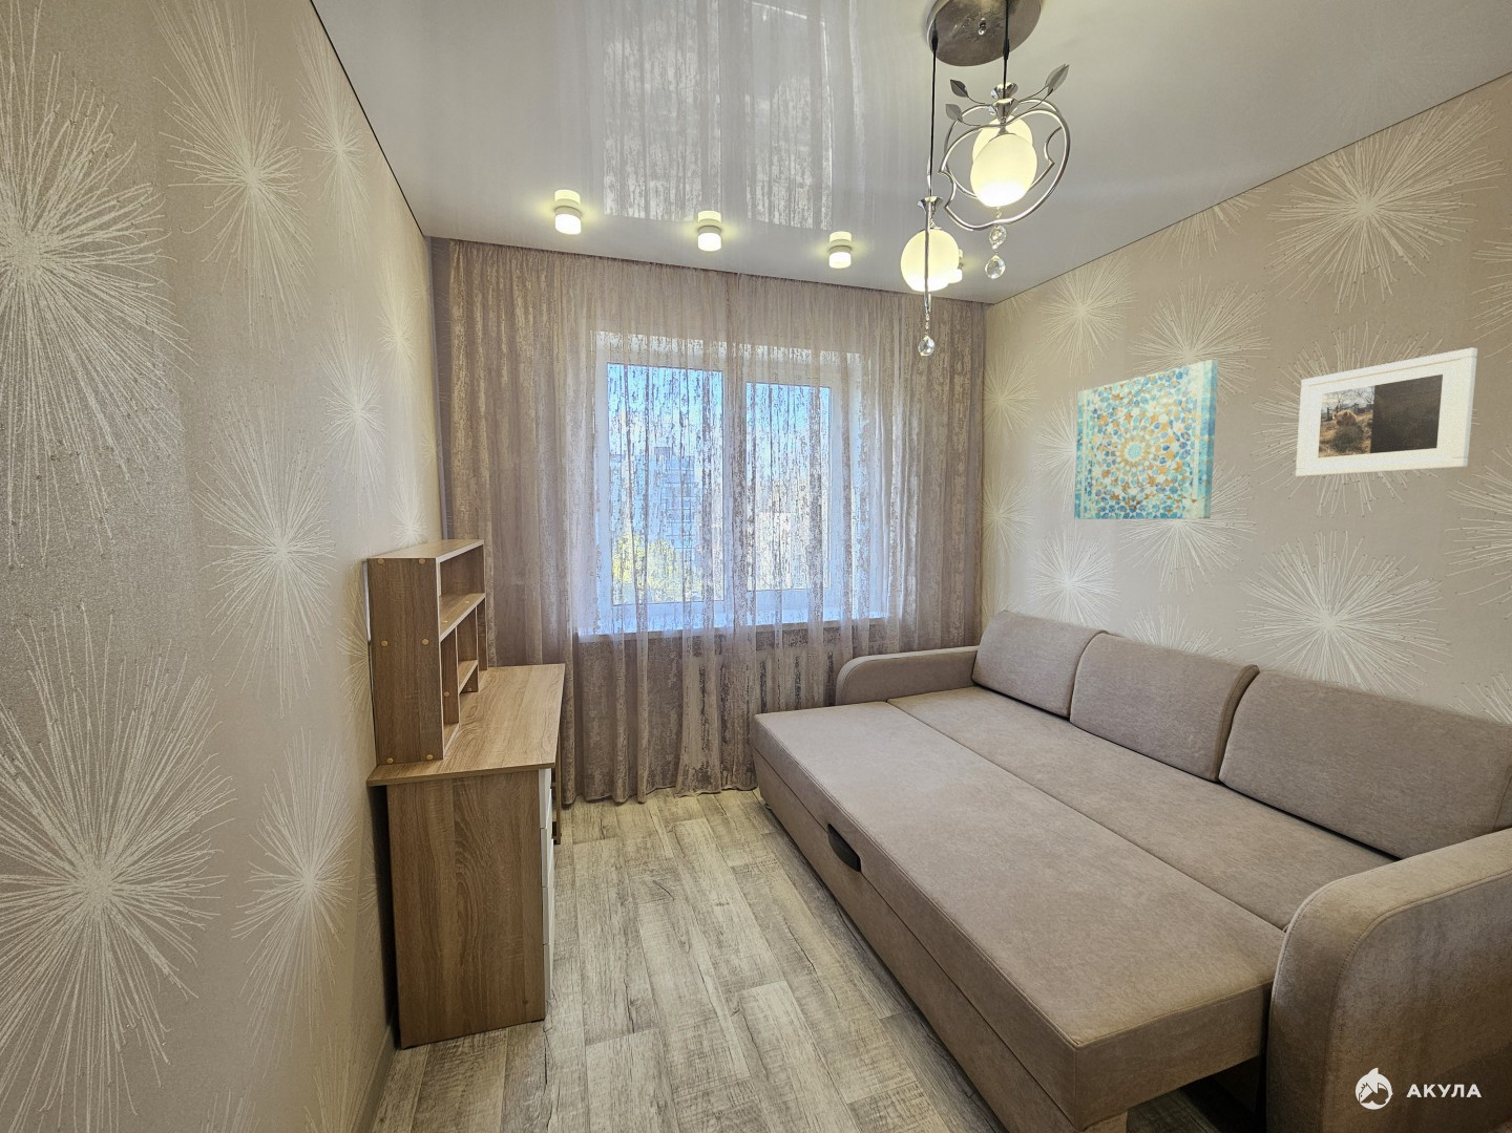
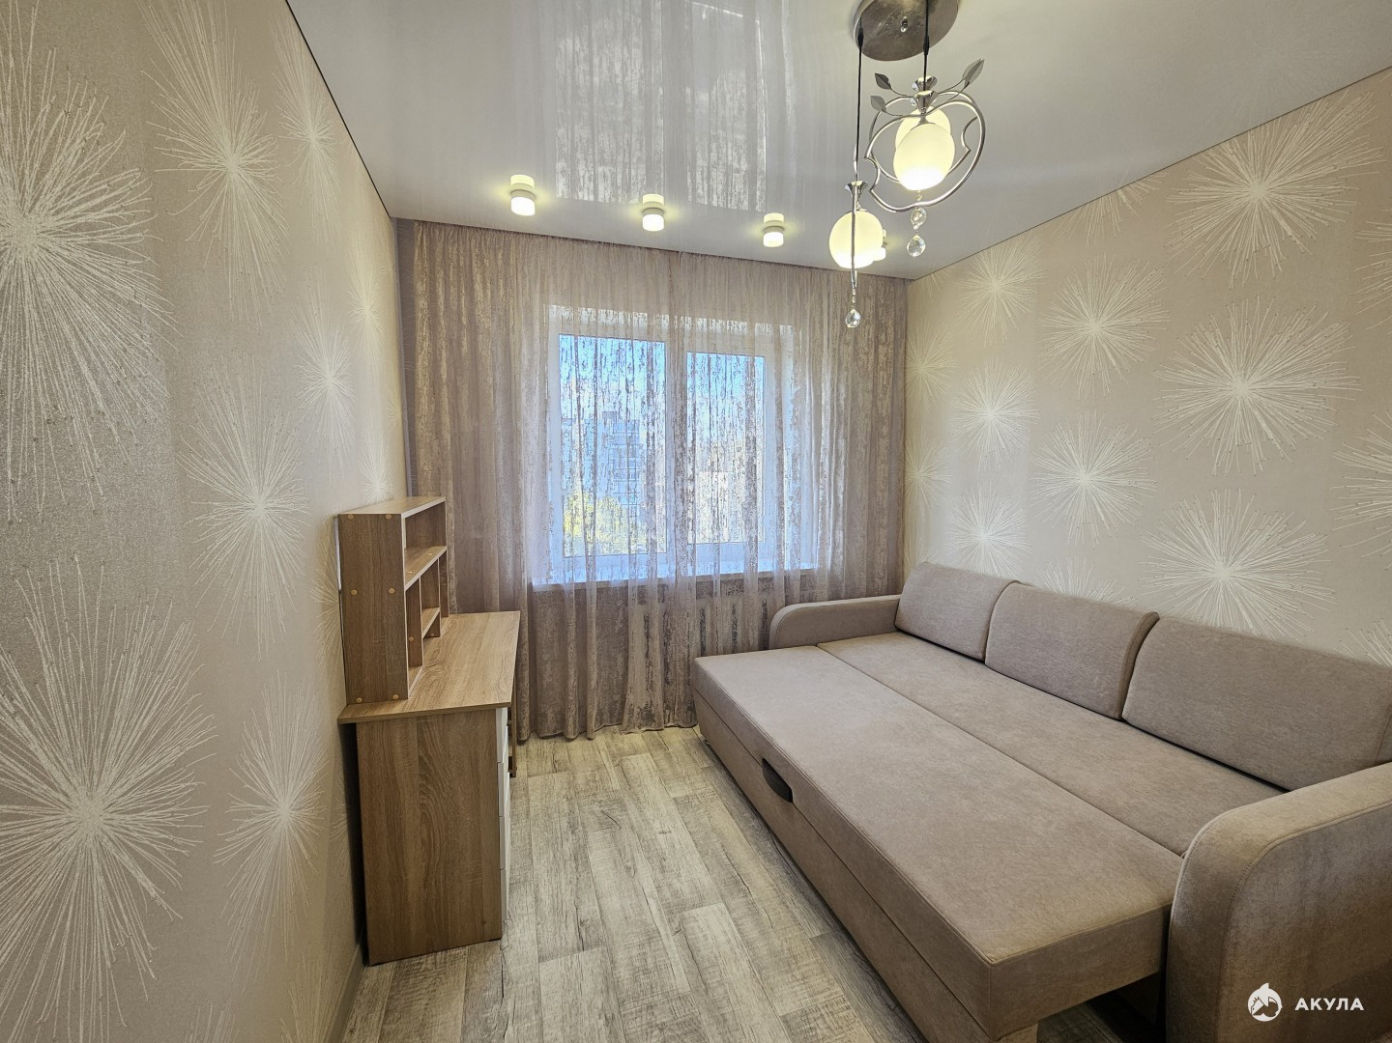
- wall art (1137, 447)
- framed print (1376, 419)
